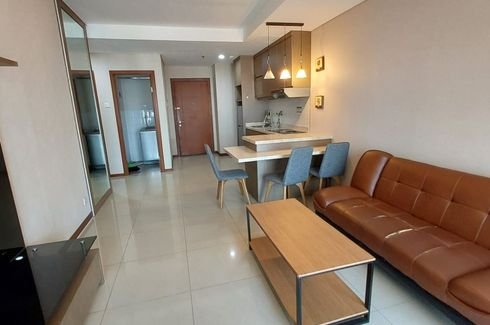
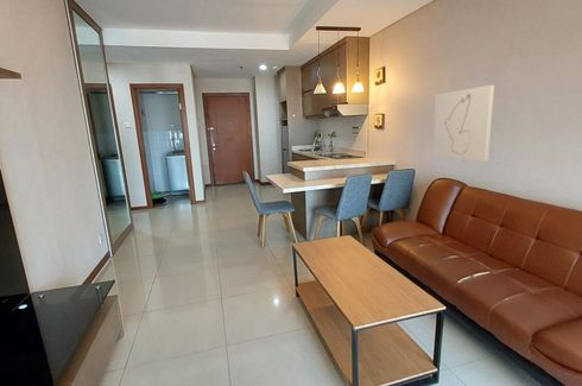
+ wall art (460, 125)
